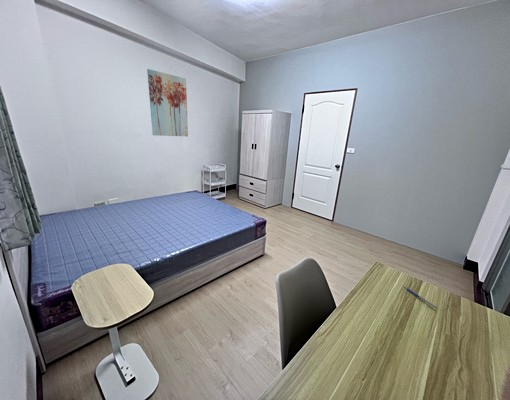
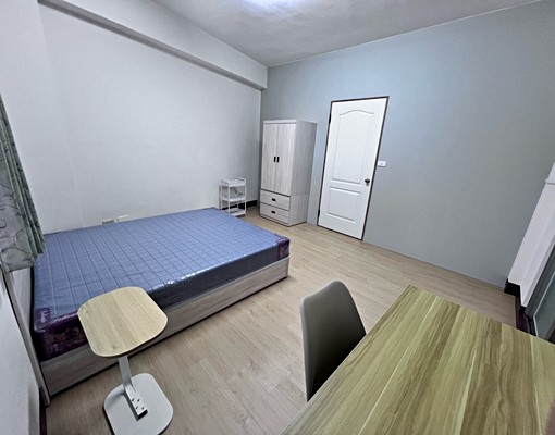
- pen (419, 296)
- wall art (169, 106)
